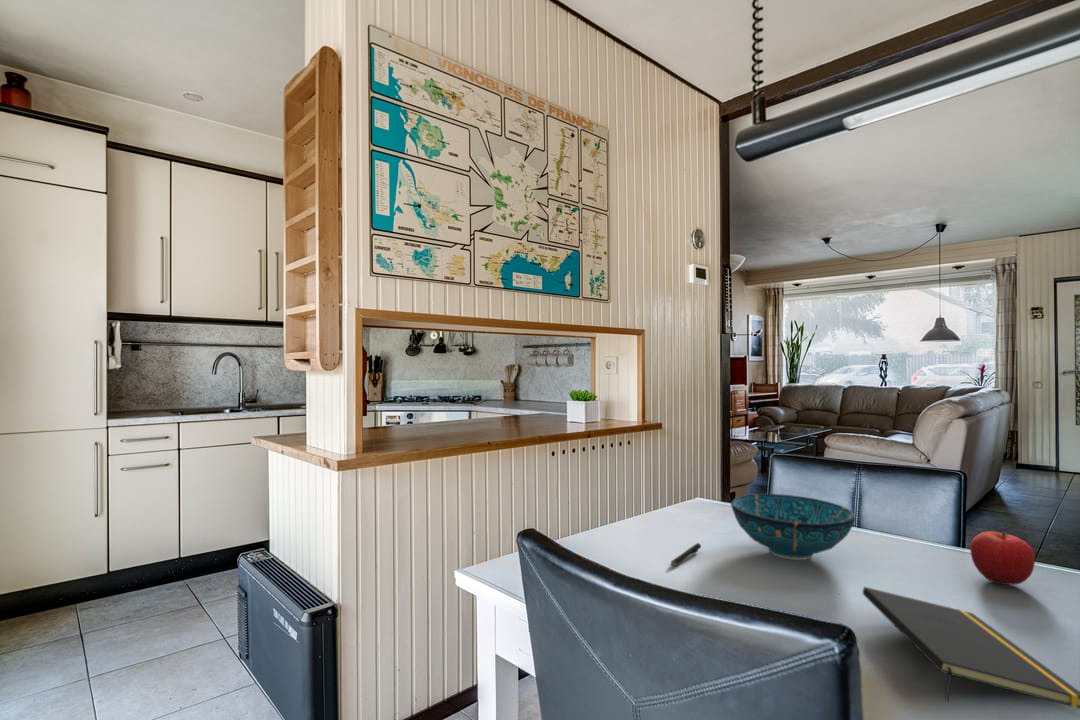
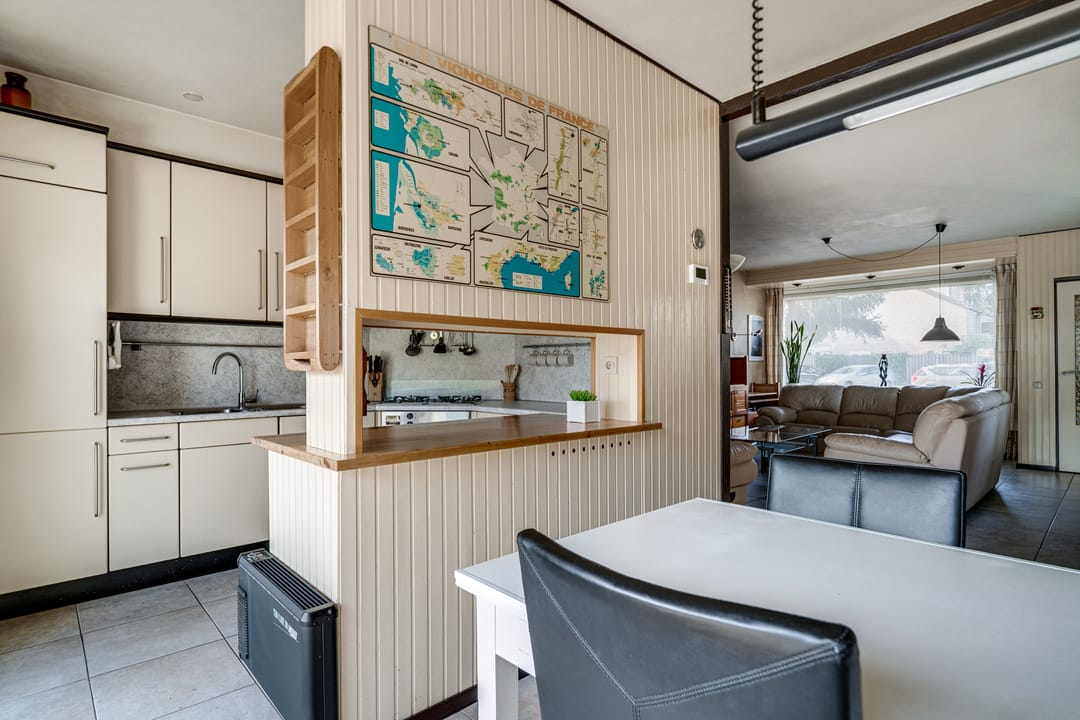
- fruit (1001, 556)
- decorative bowl (790, 530)
- notepad (958, 638)
- pen (685, 554)
